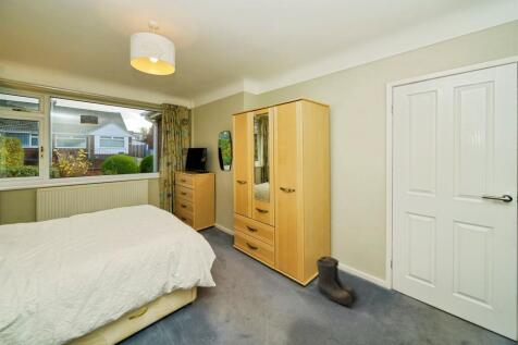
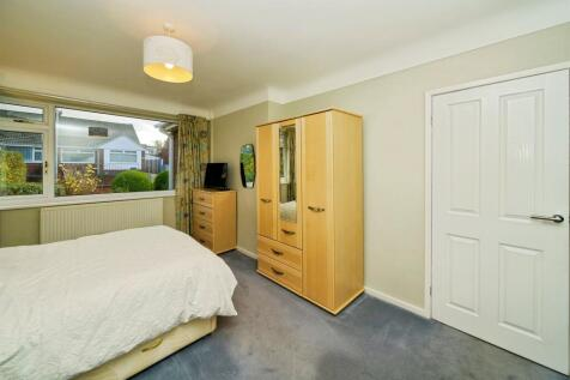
- boots (335, 278)
